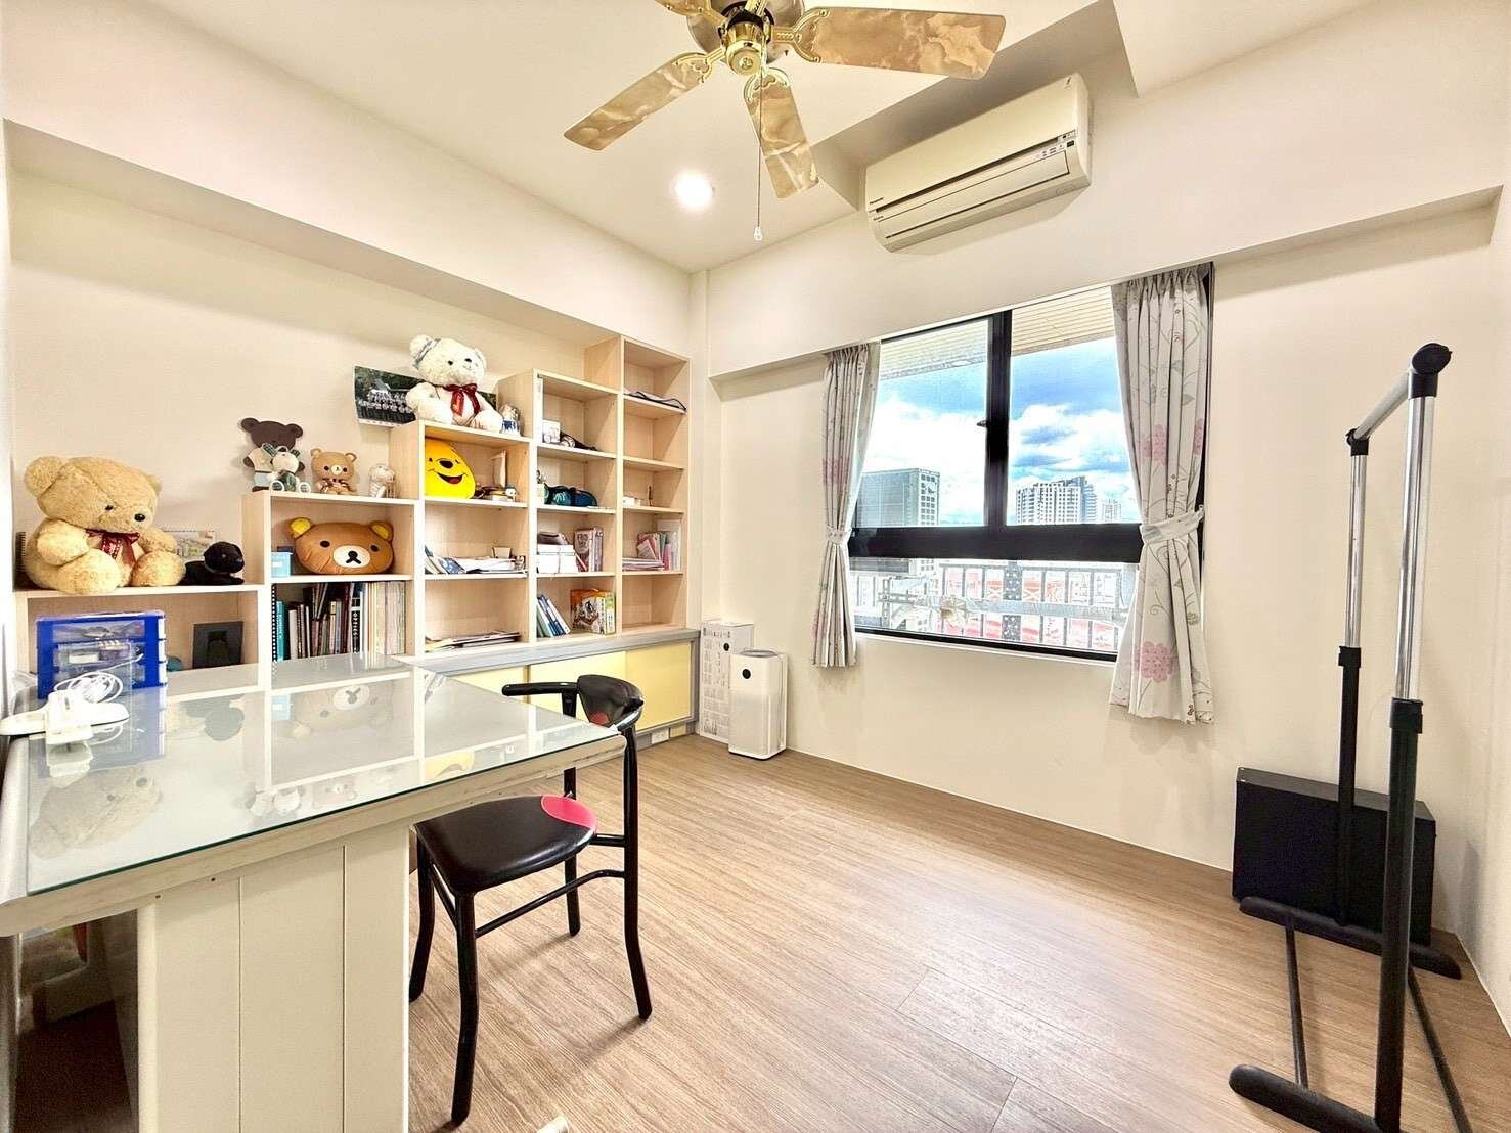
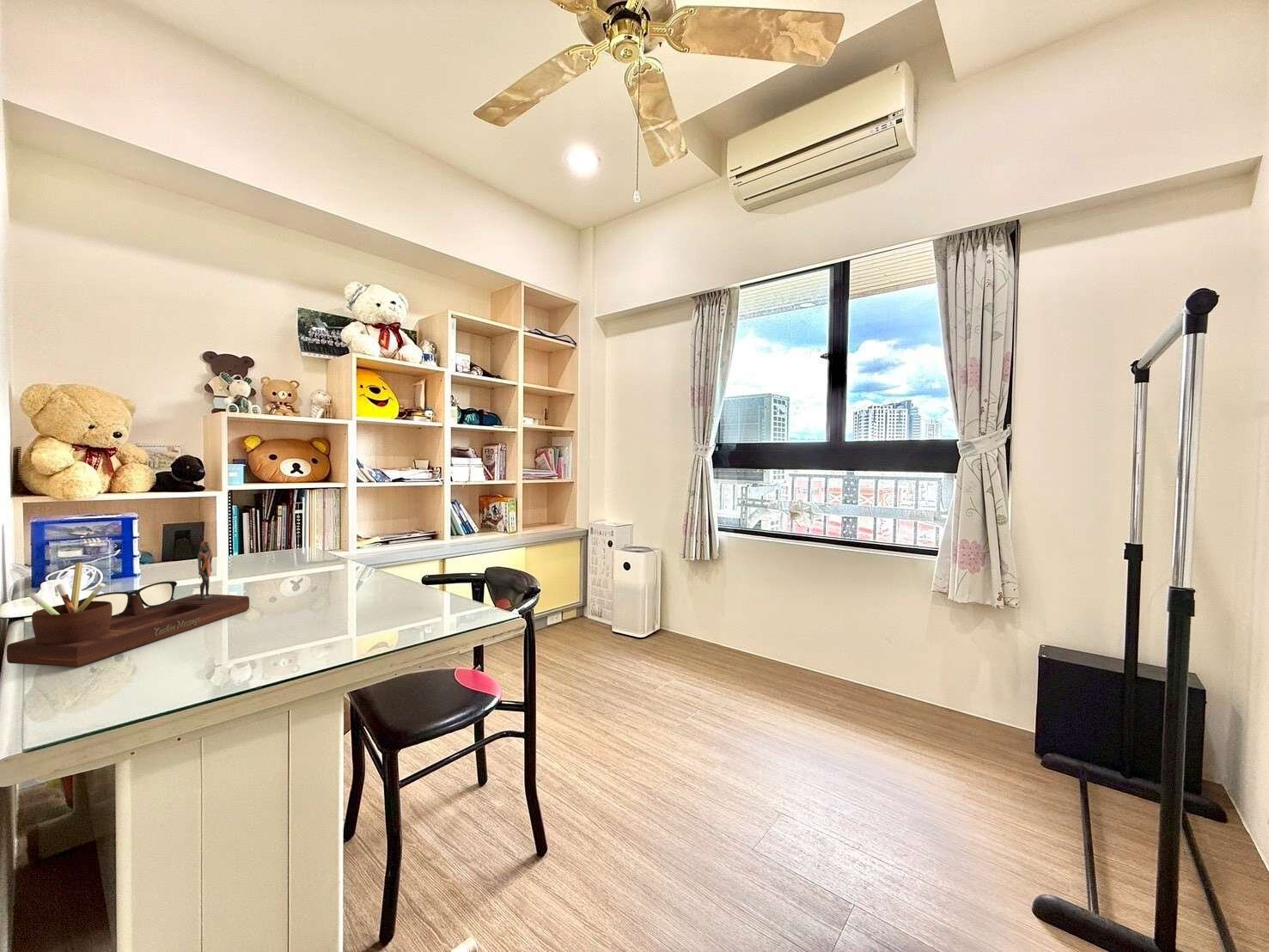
+ desk organizer (138, 593)
